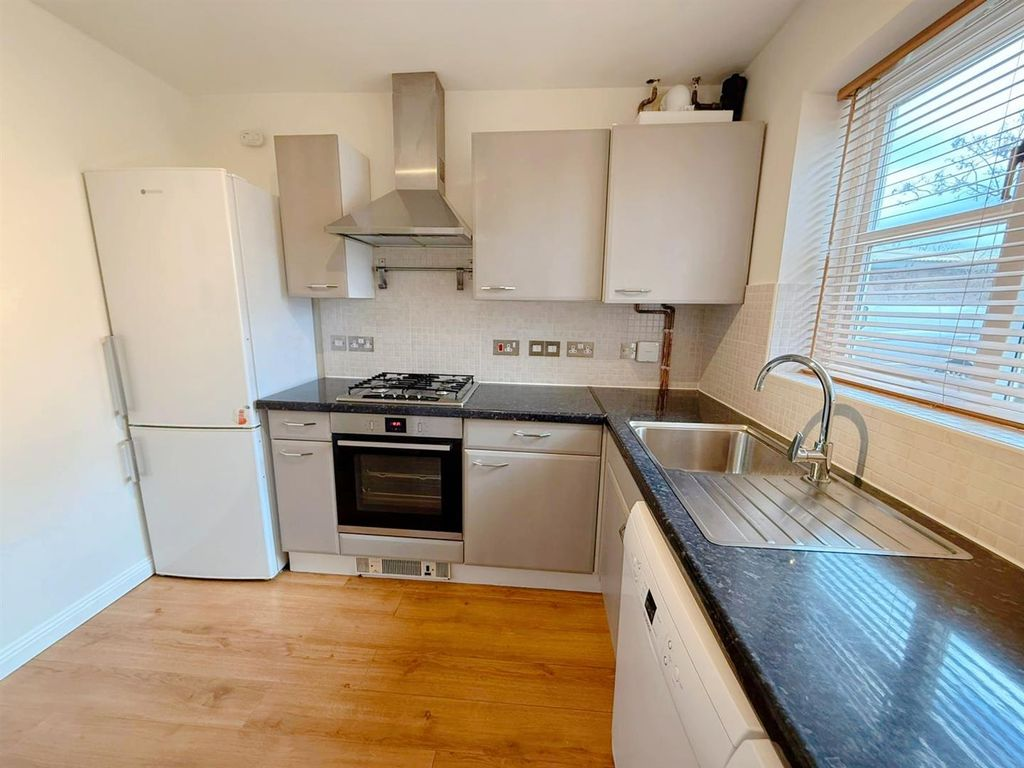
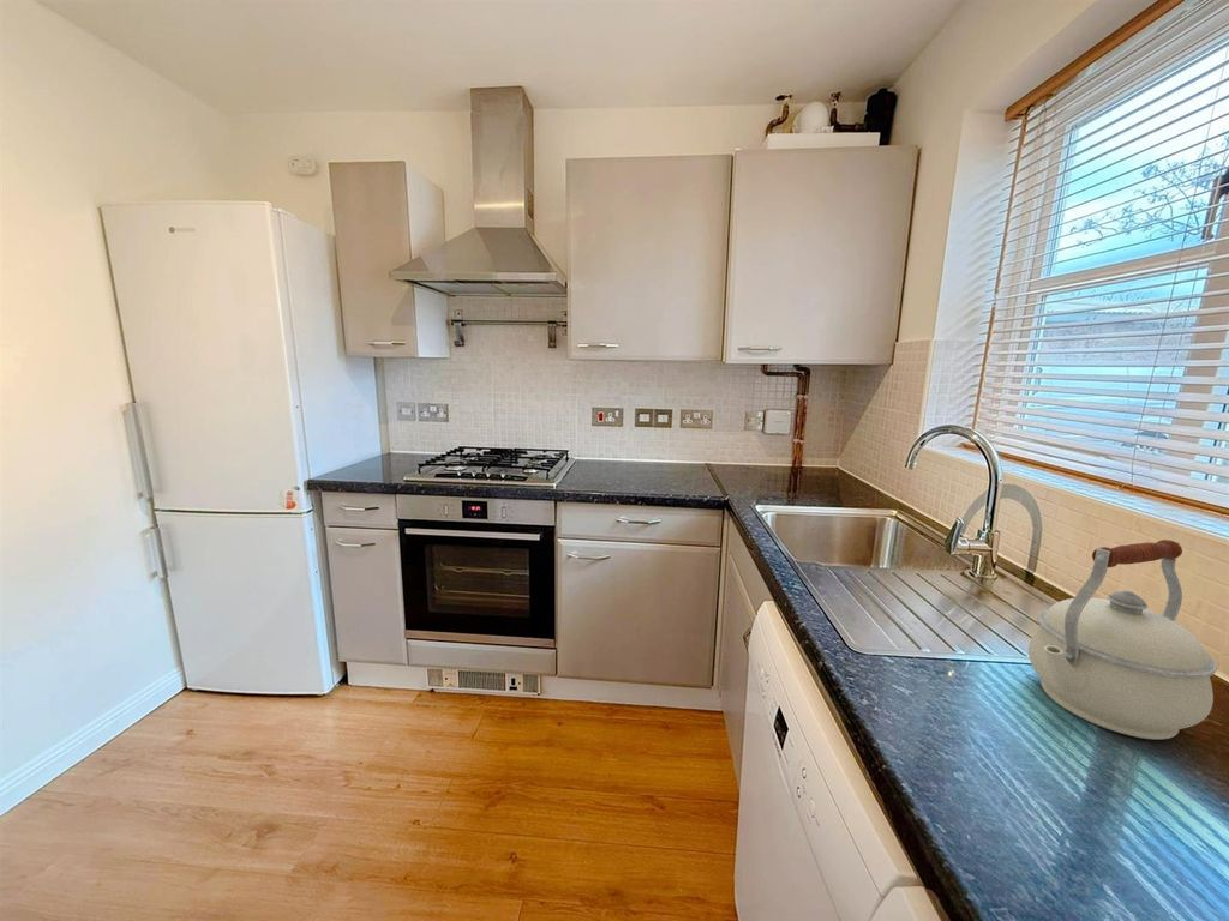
+ kettle (1114, 628)
